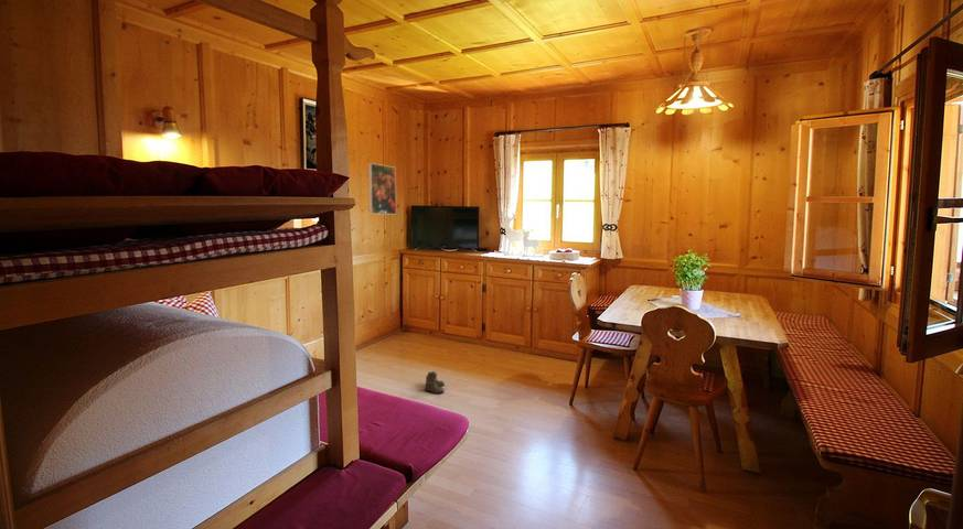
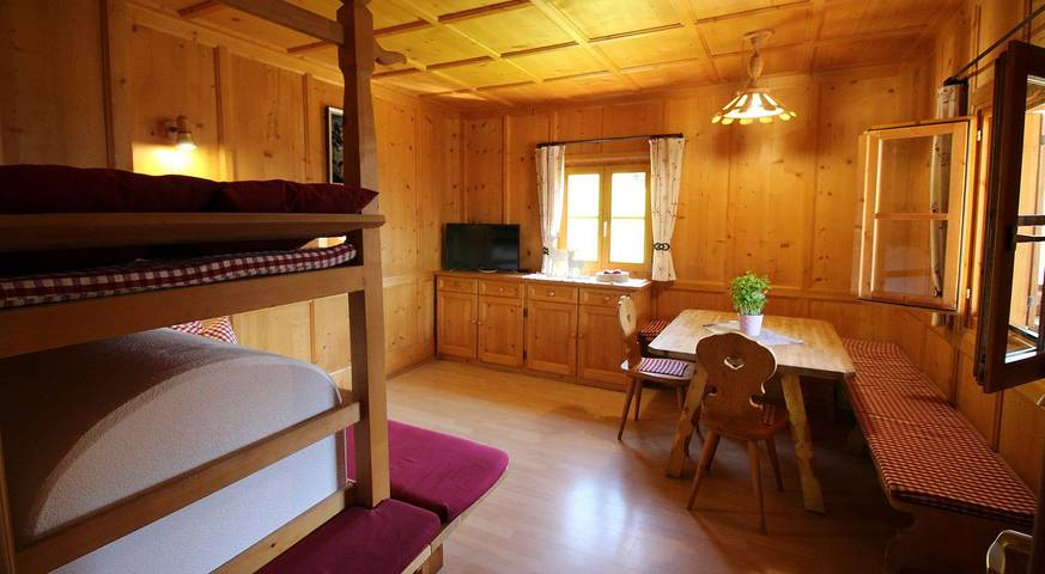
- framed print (383, 190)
- boots (435, 381)
